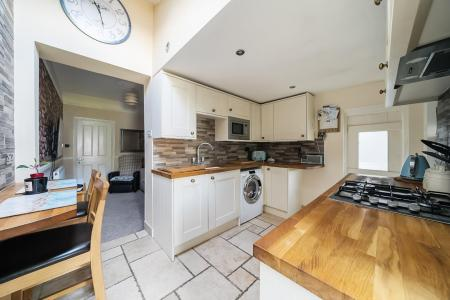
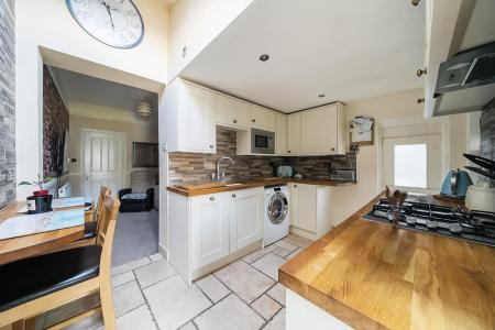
+ utensil holder (394, 206)
